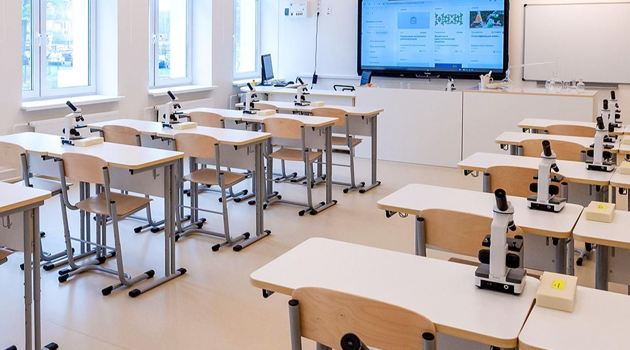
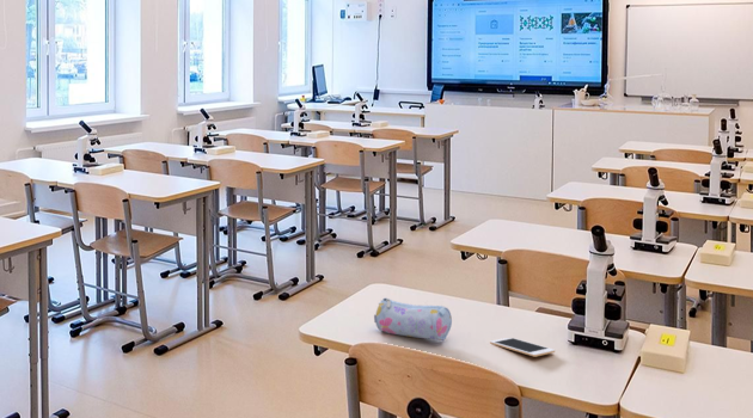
+ cell phone (521, 346)
+ pencil case (412, 318)
